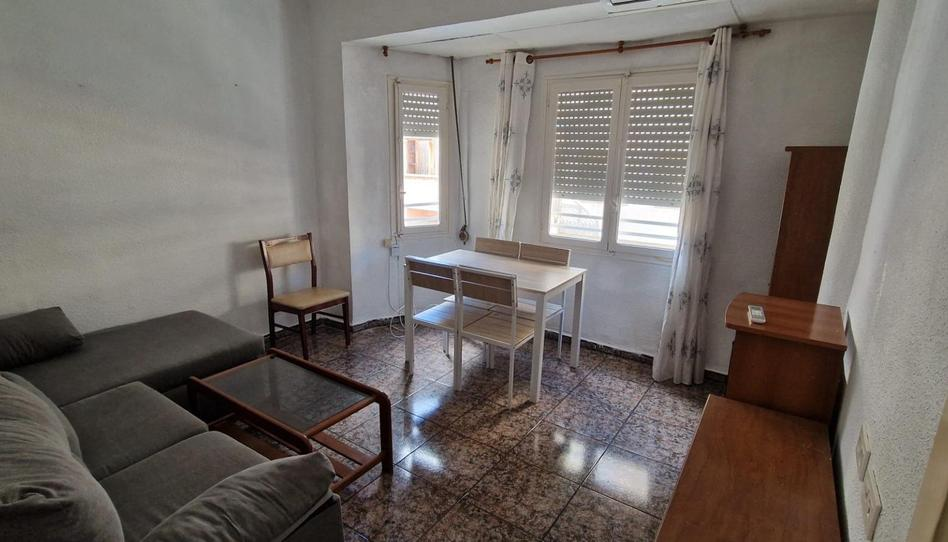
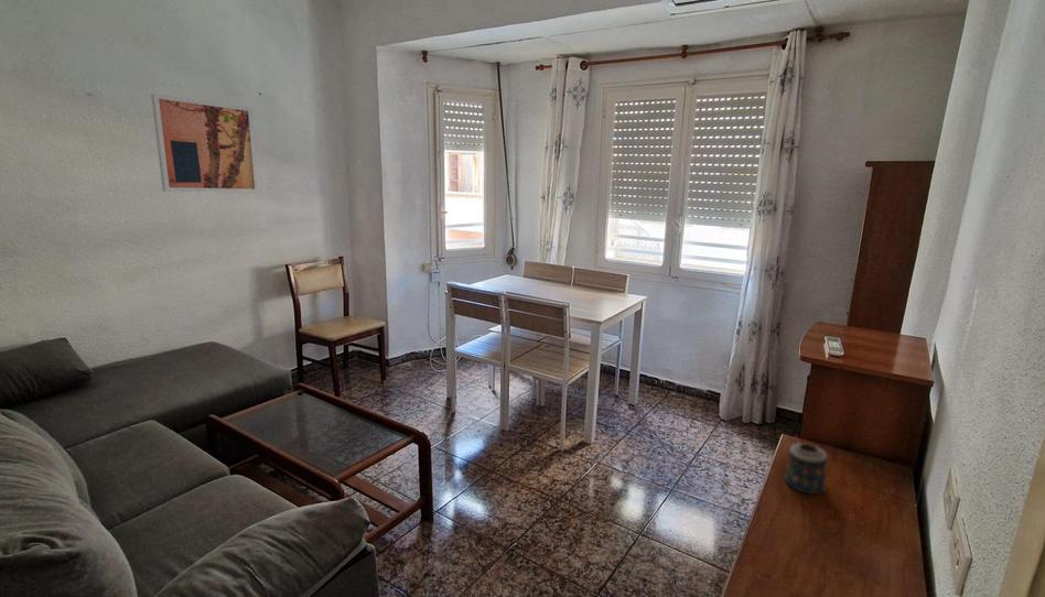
+ wall art (208, 146)
+ candle (805, 463)
